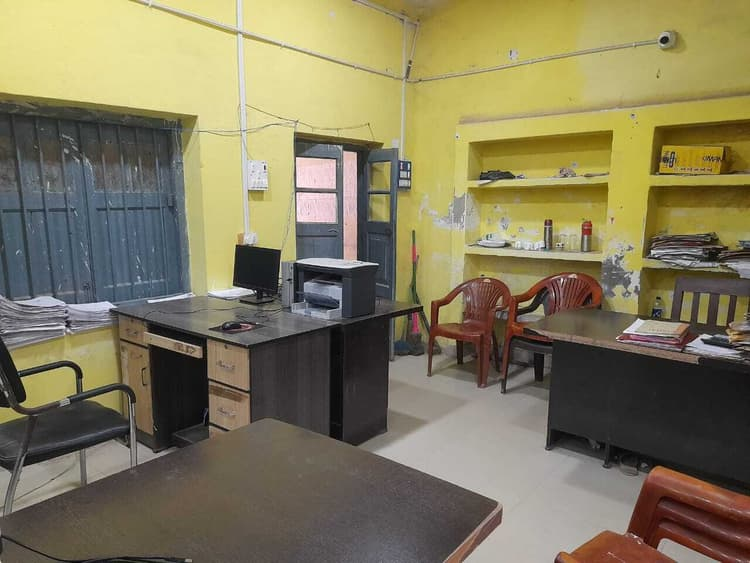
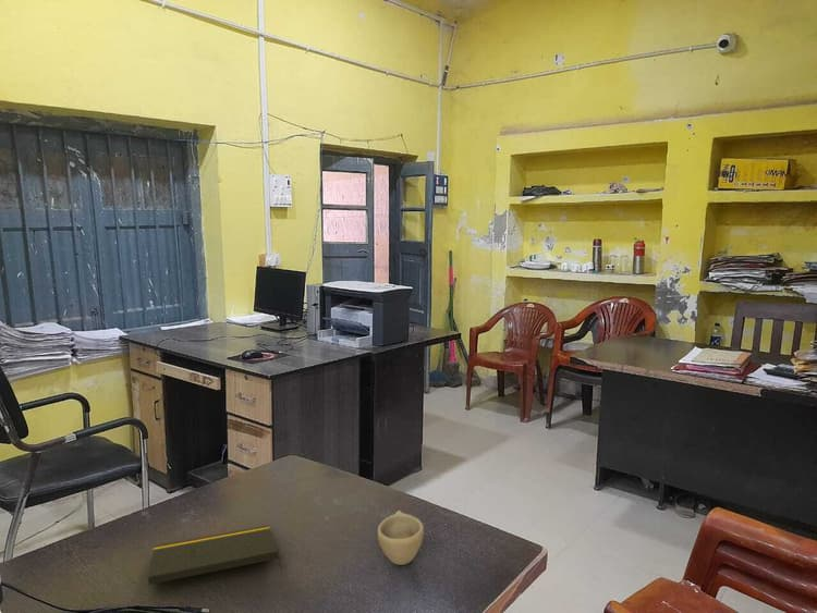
+ cup (399, 538)
+ notepad (214, 552)
